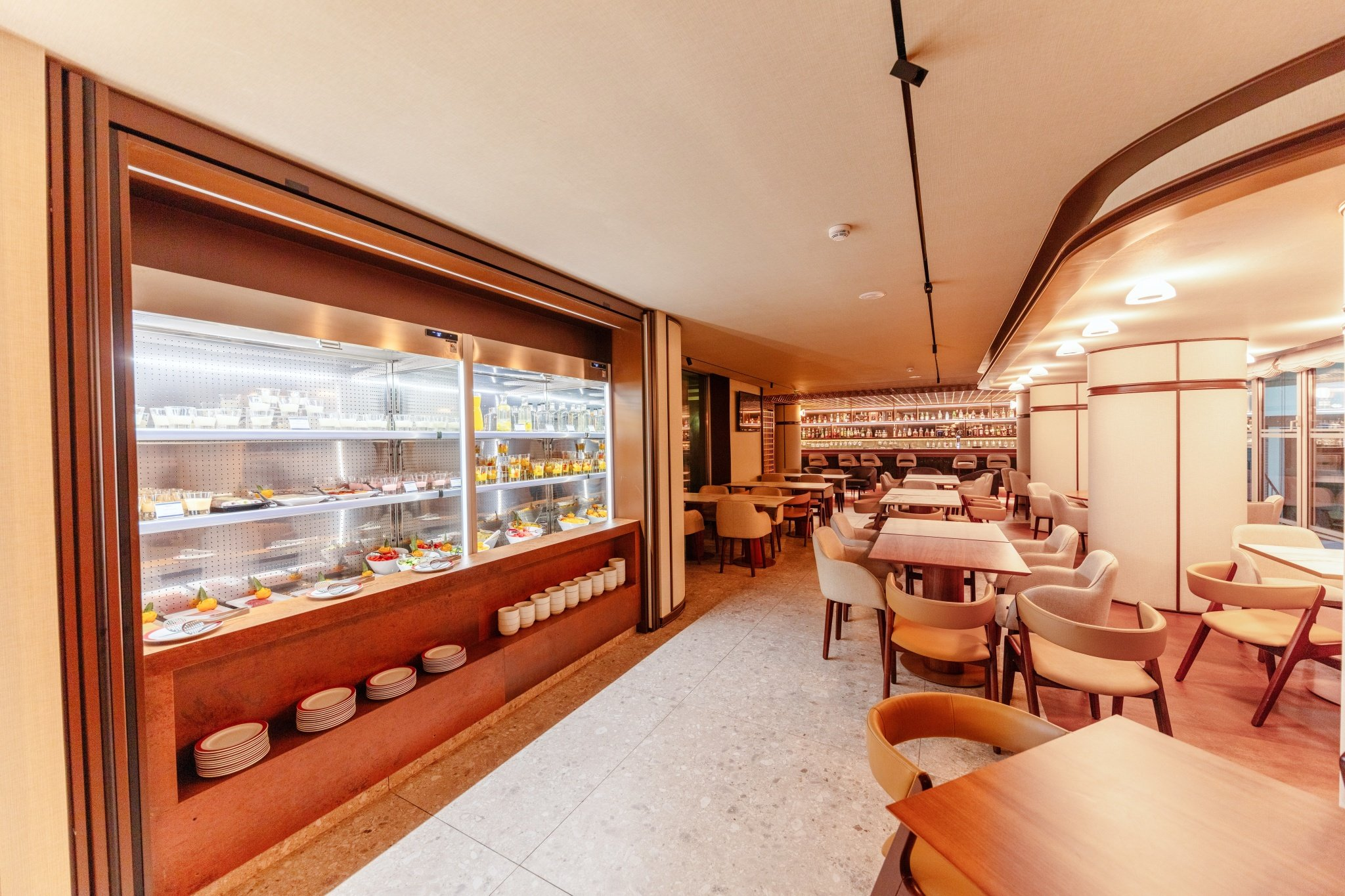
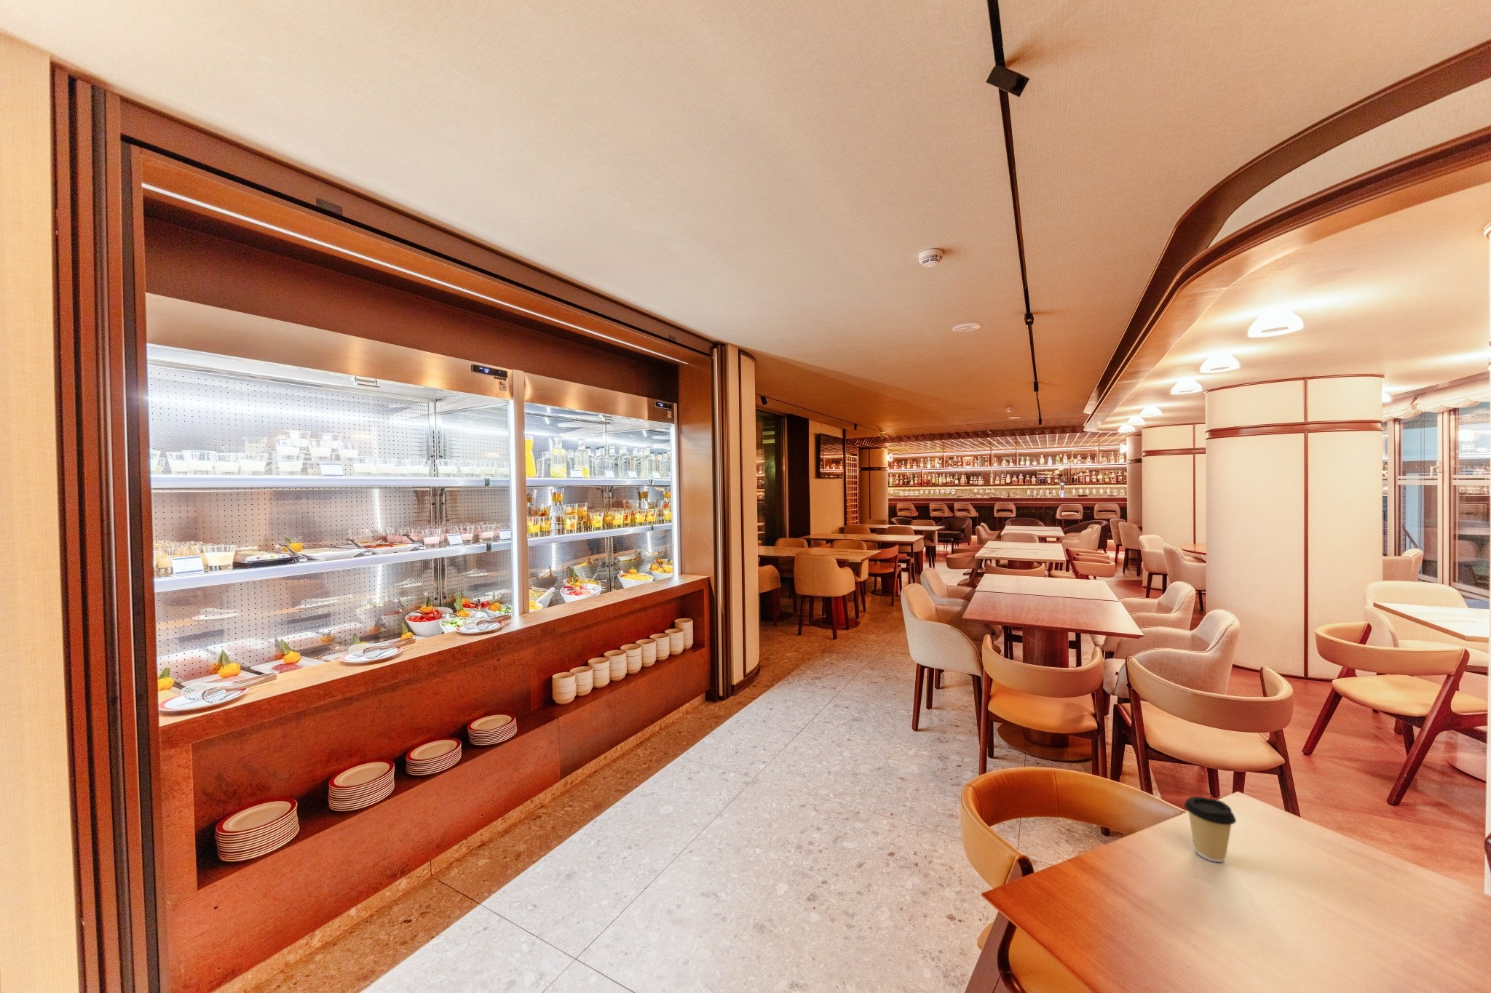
+ coffee cup (1209, 829)
